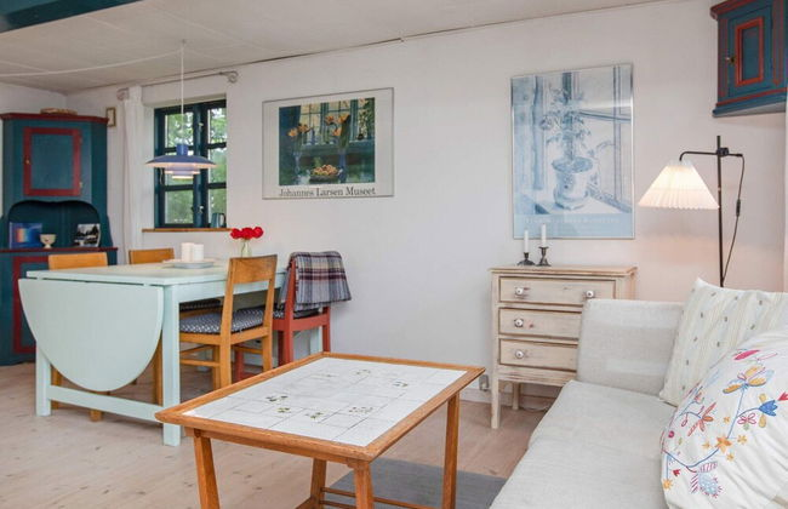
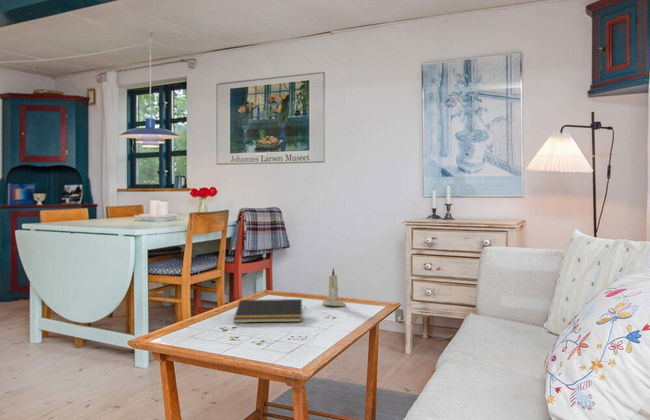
+ candle (334, 286)
+ notepad (269, 310)
